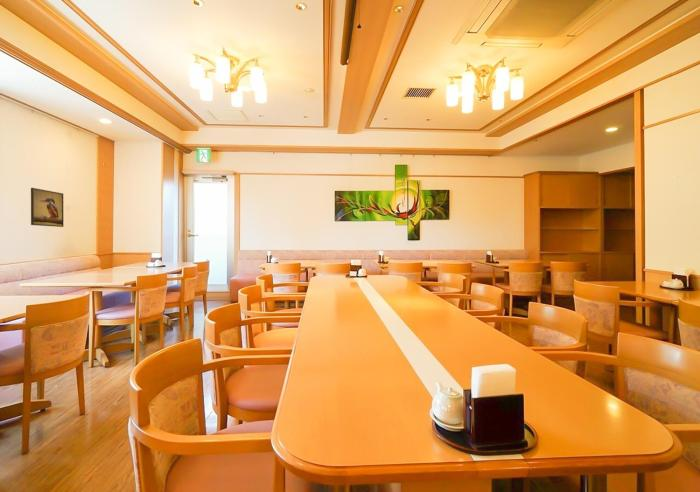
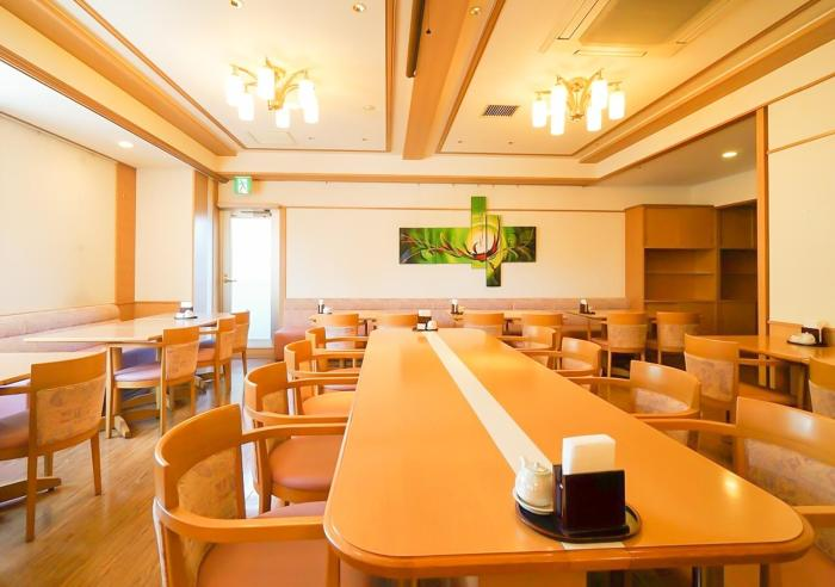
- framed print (48, 208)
